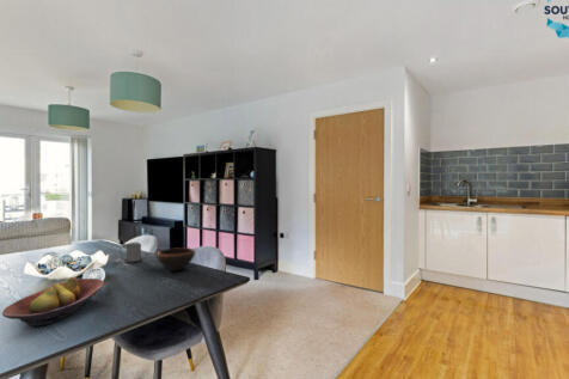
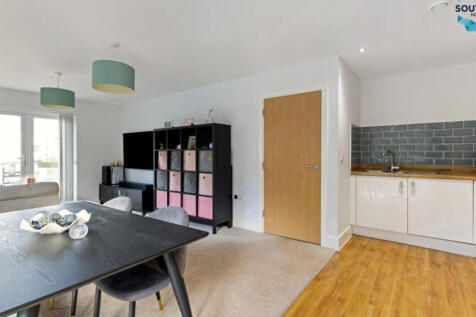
- beer stein (130, 250)
- fruit bowl (60, 295)
- bowl (176, 259)
